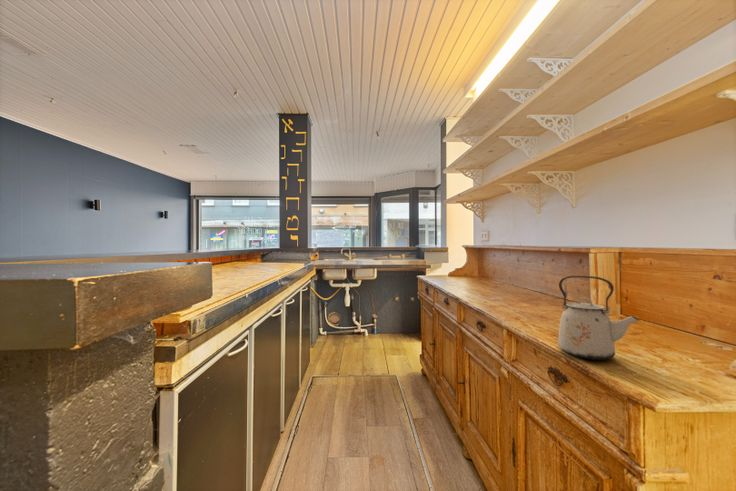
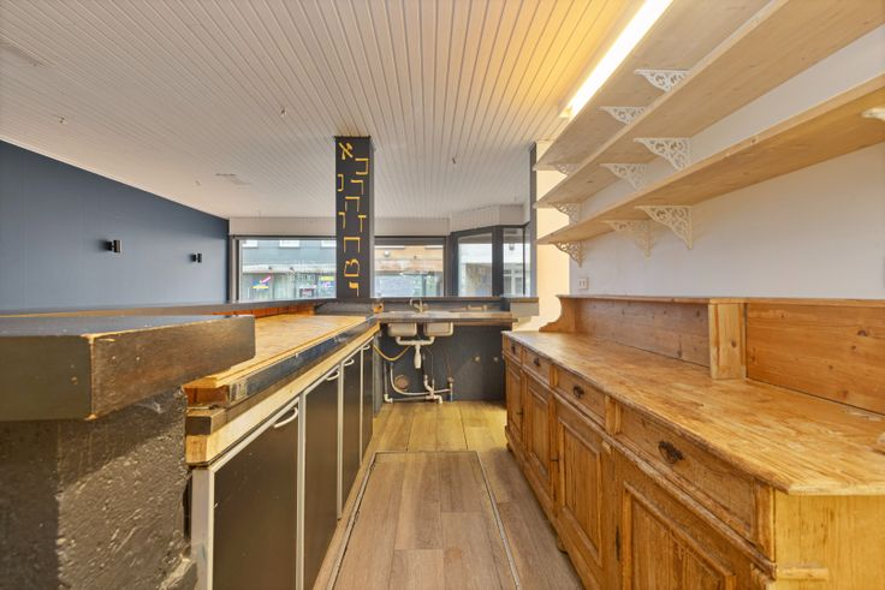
- kettle (596, 316)
